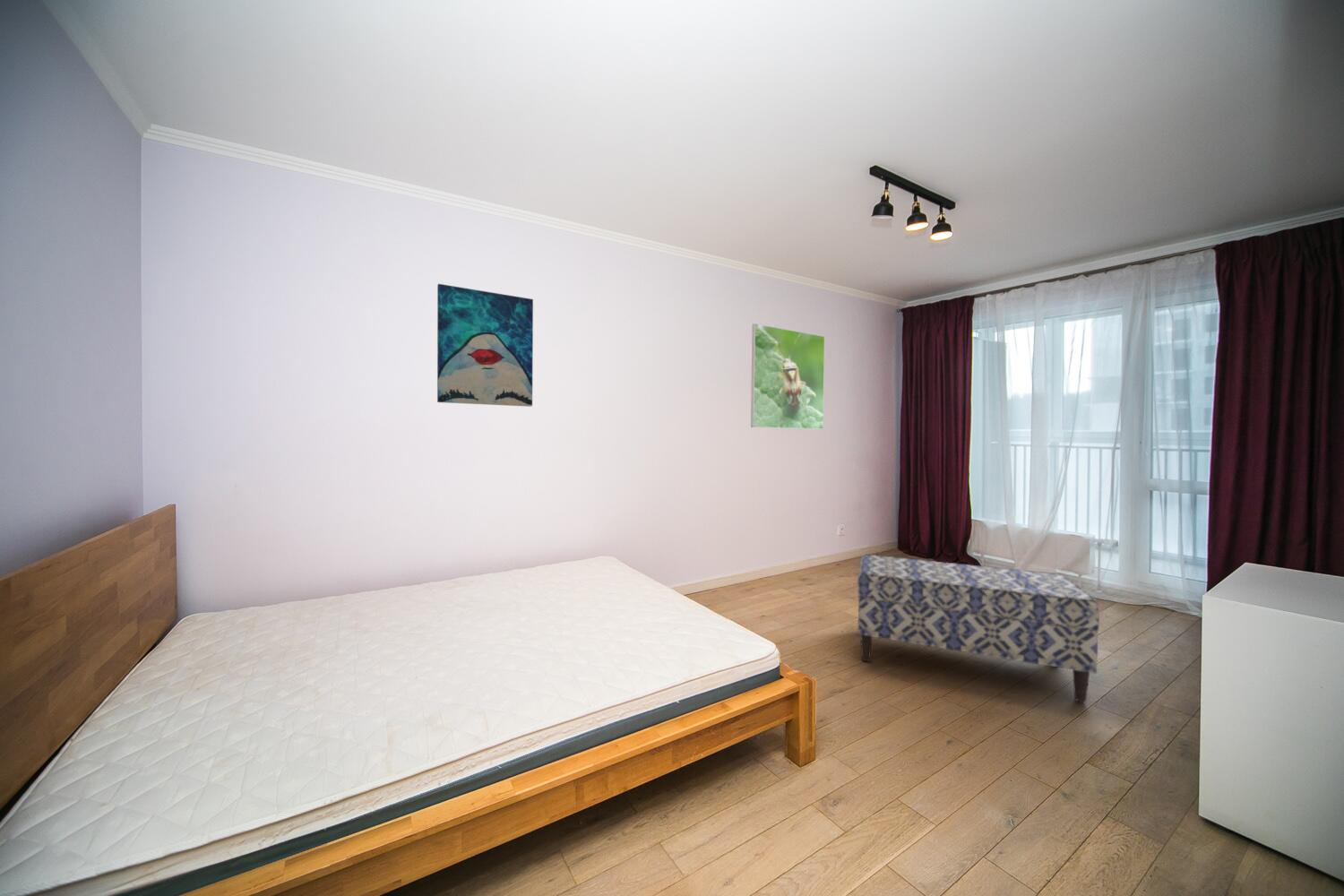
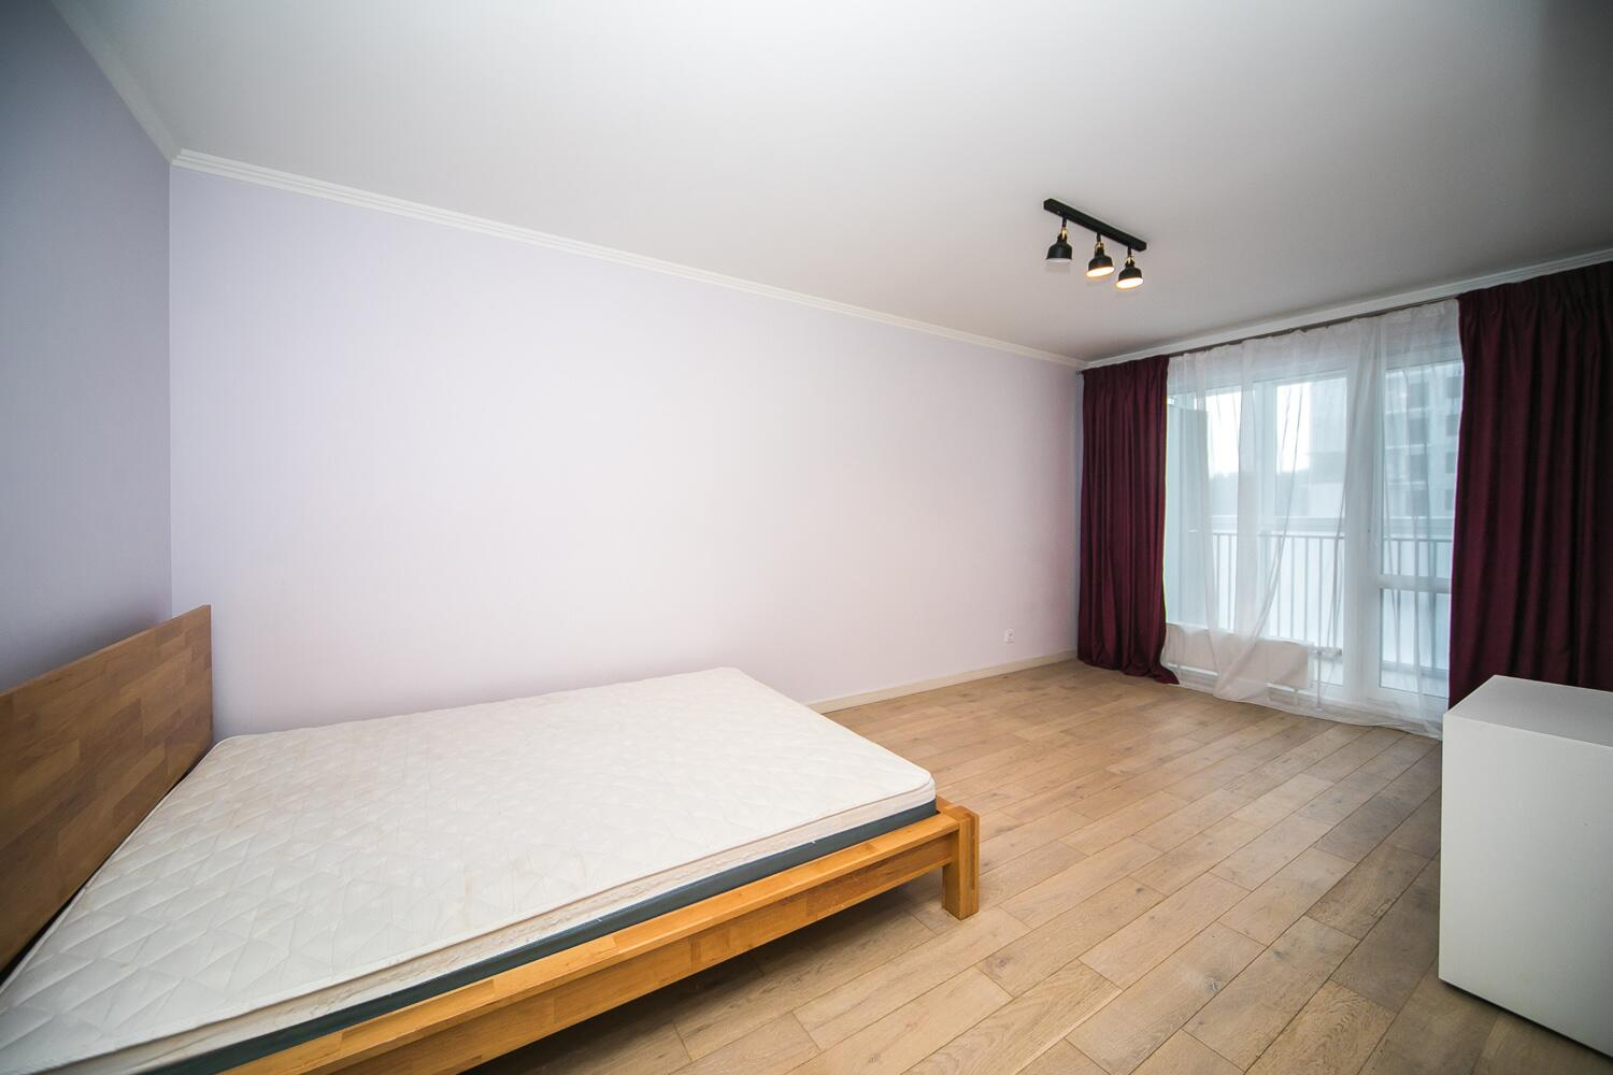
- wall art (487, 349)
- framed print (789, 379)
- bench (960, 617)
